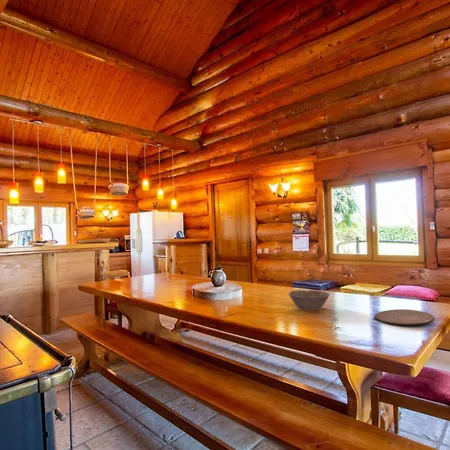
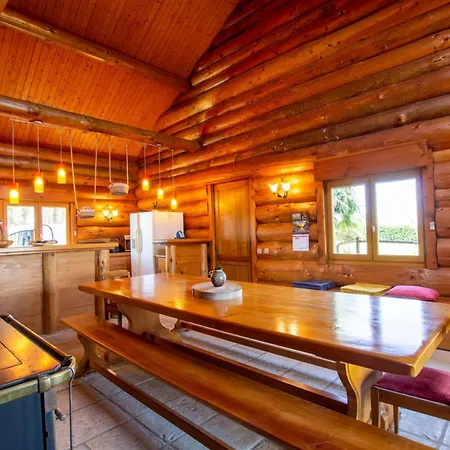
- plate (403, 316)
- bowl (309, 301)
